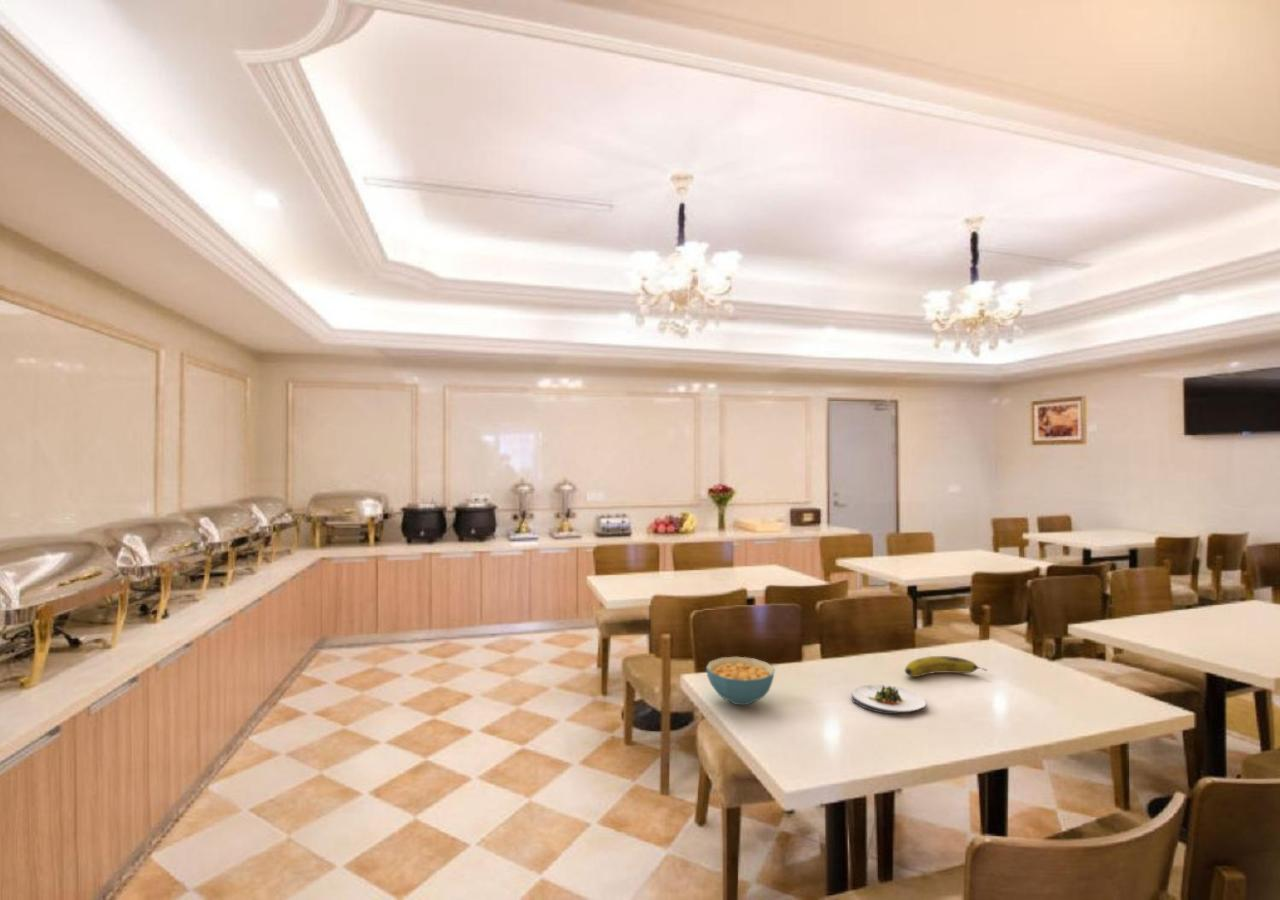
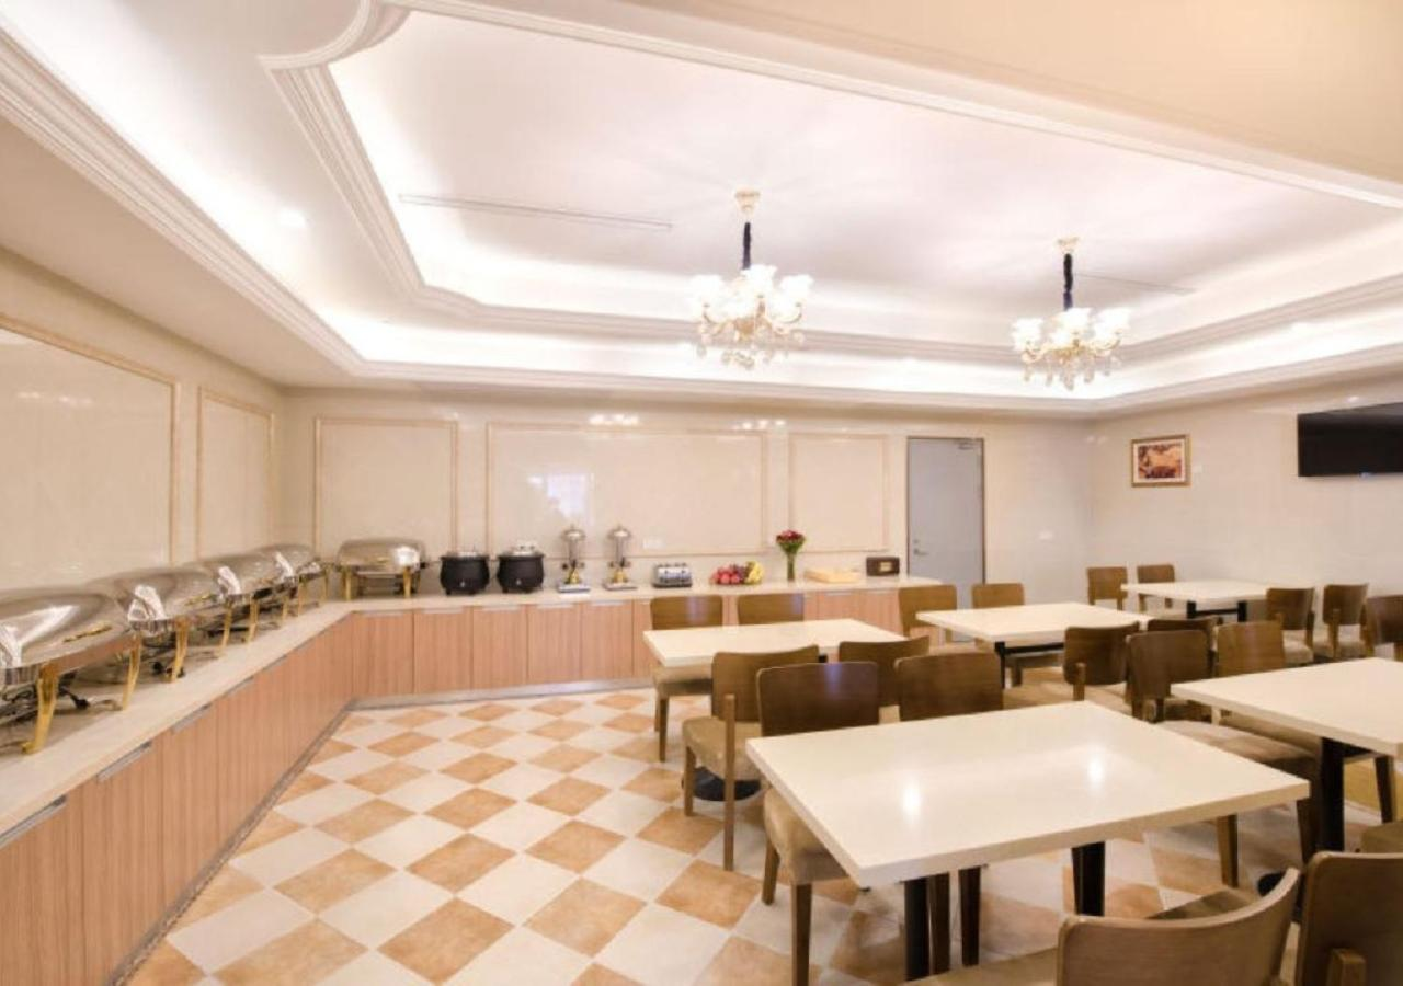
- fruit (943, 669)
- cereal bowl (740, 684)
- salad plate (887, 694)
